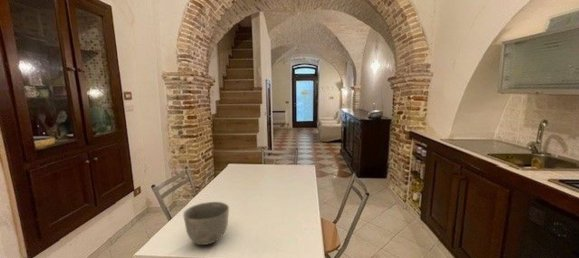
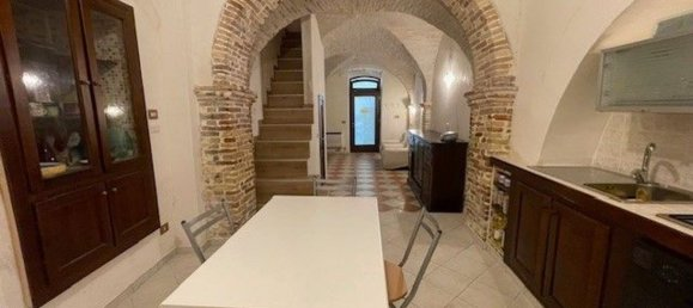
- bowl (207, 224)
